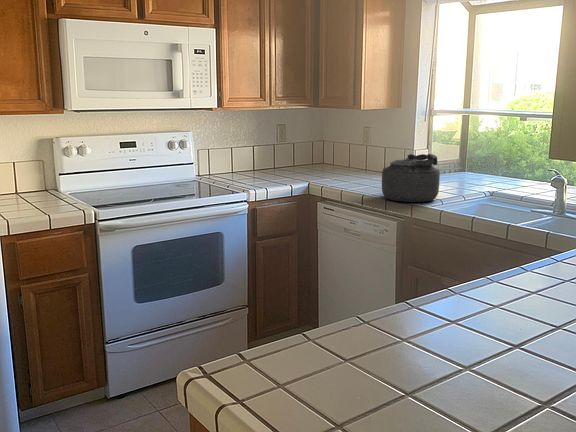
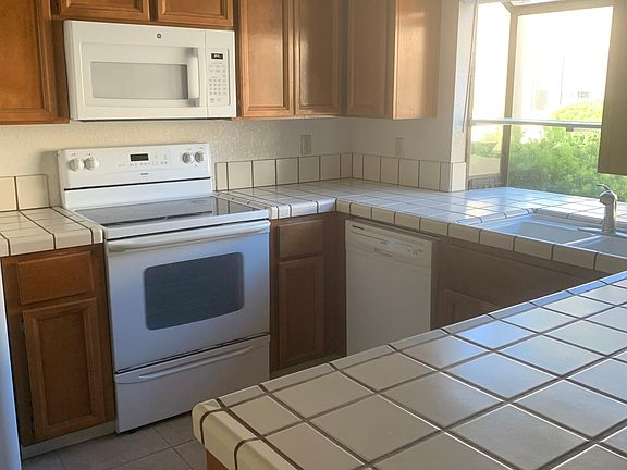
- kettle (411, 176)
